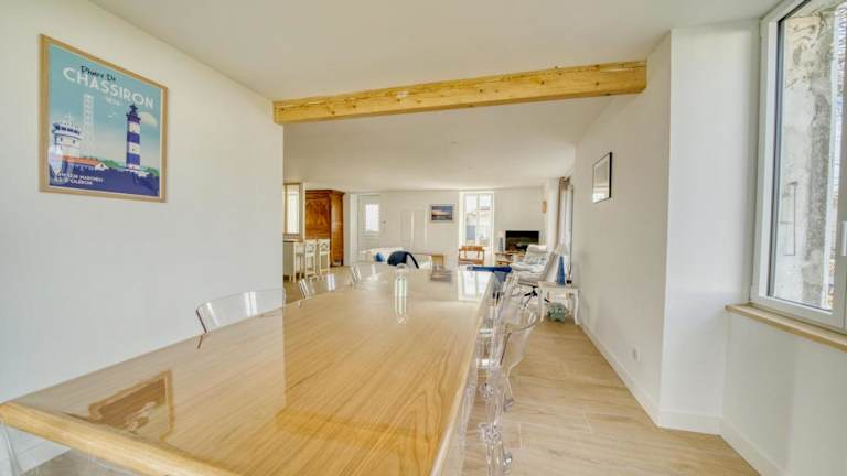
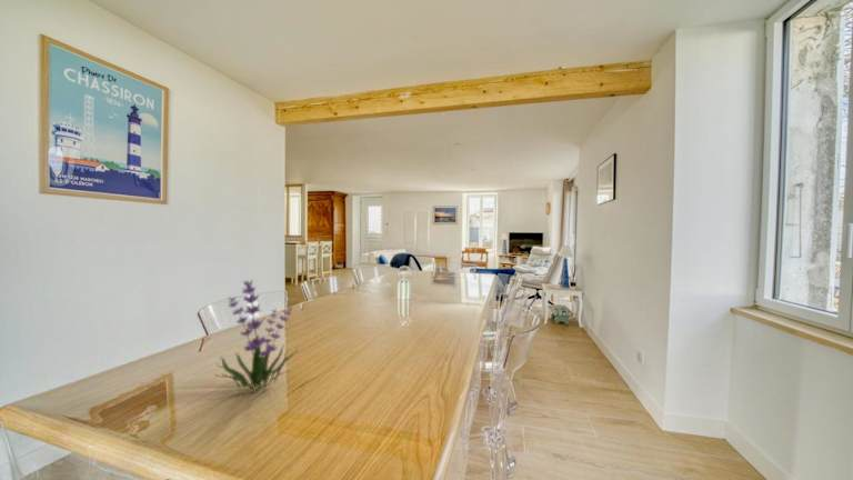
+ plant (255, 331)
